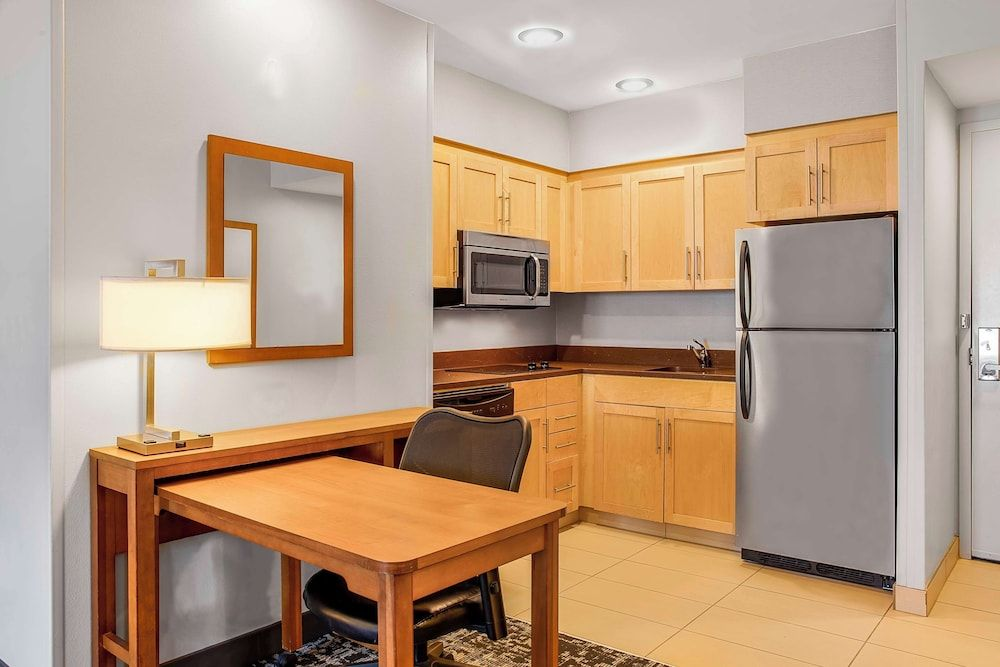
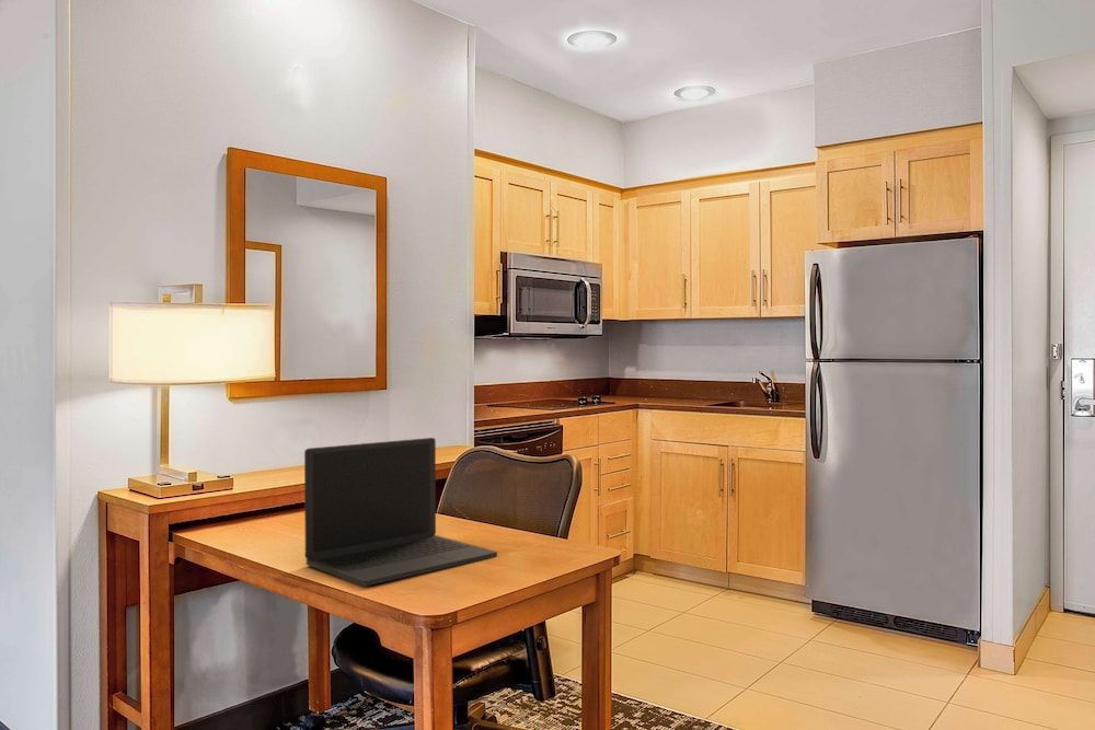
+ laptop (403, 503)
